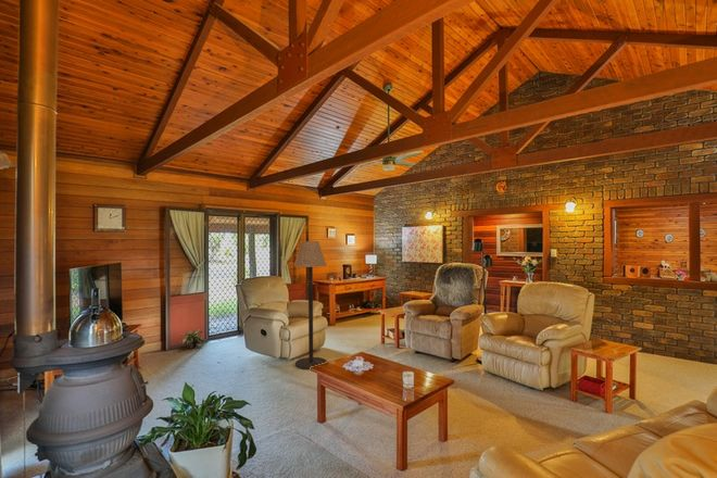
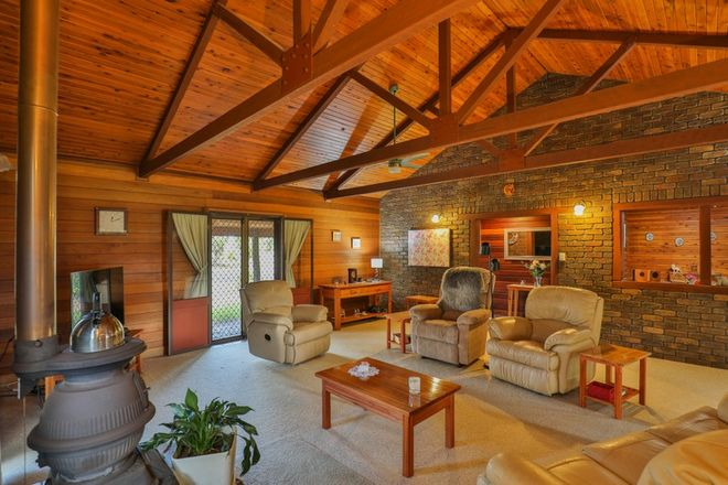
- potted plant (192, 338)
- floor lamp (311, 302)
